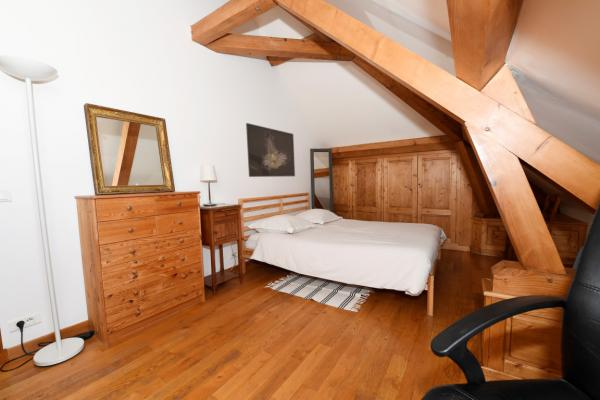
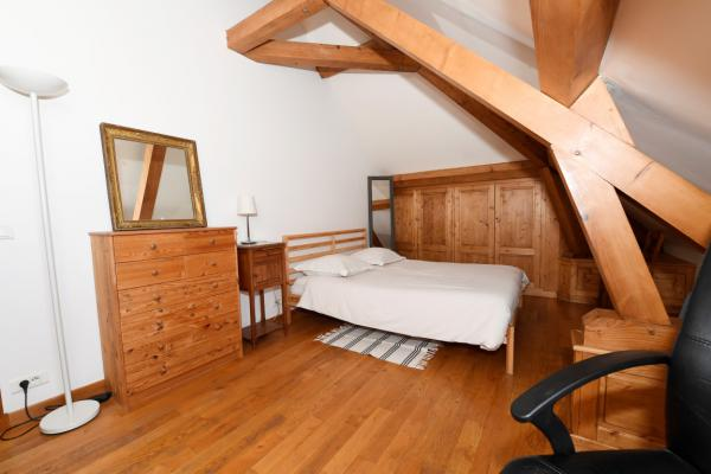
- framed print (273, 153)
